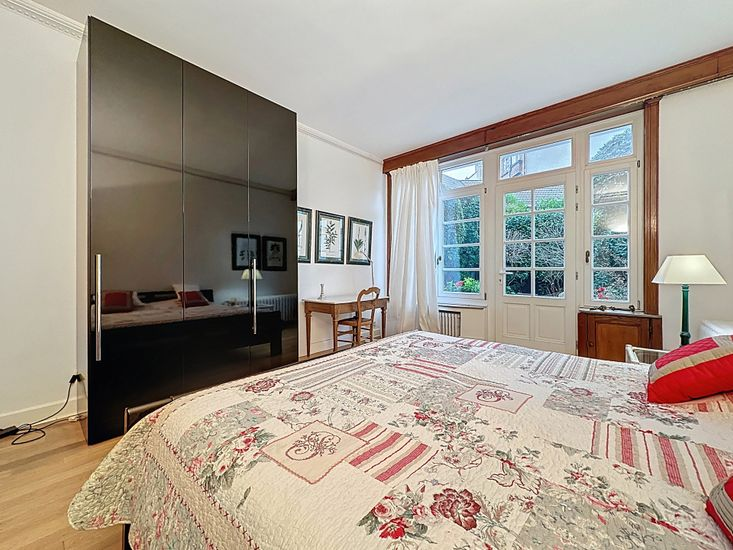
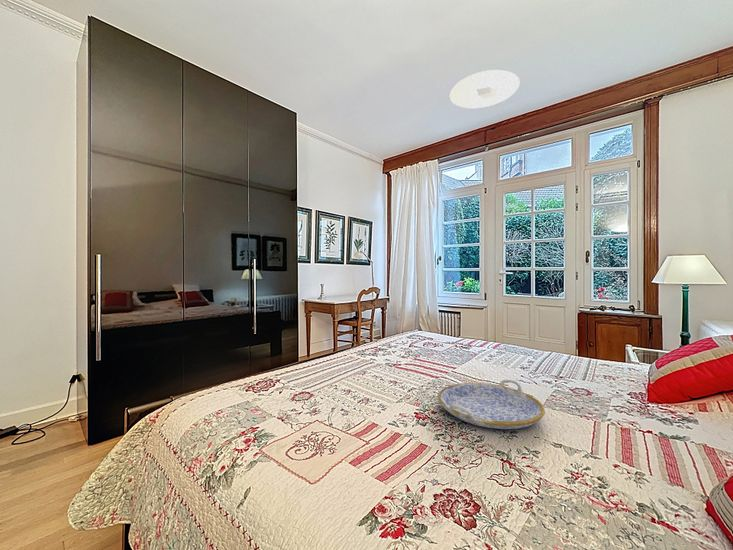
+ ceiling light (483, 87)
+ serving tray (488, 401)
